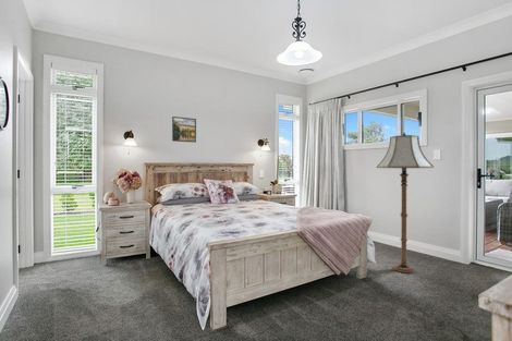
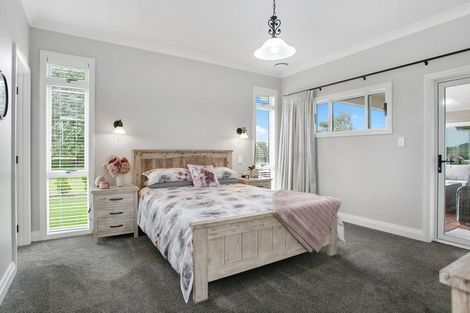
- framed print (184, 130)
- floor lamp (403, 200)
